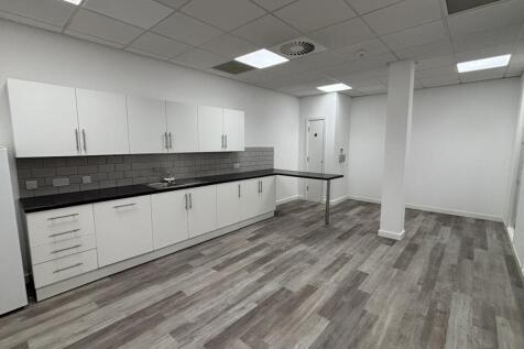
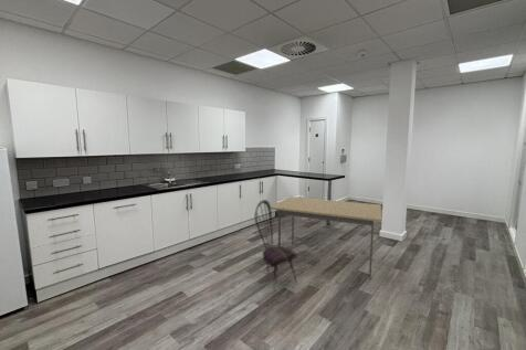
+ dining table (327, 220)
+ dining chair (272, 241)
